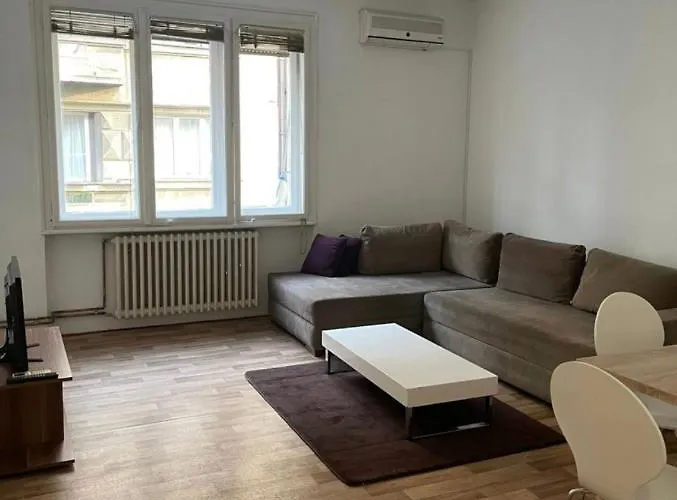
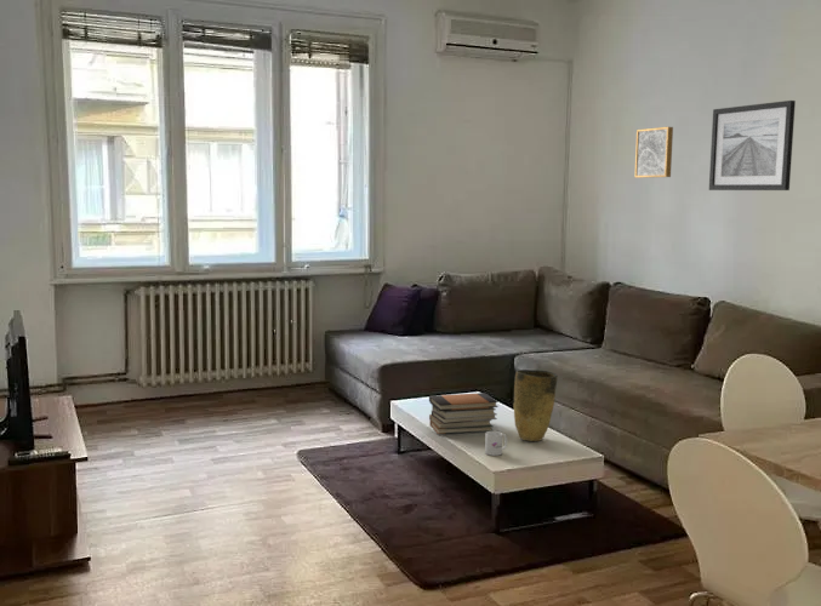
+ vase (535, 405)
+ wall art (749, 148)
+ mug (496, 442)
+ wall art (652, 153)
+ book stack (462, 413)
